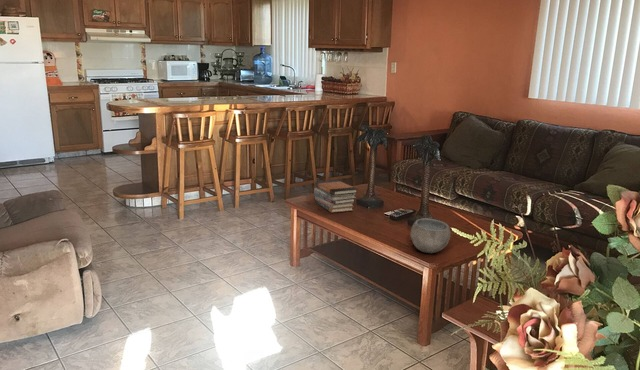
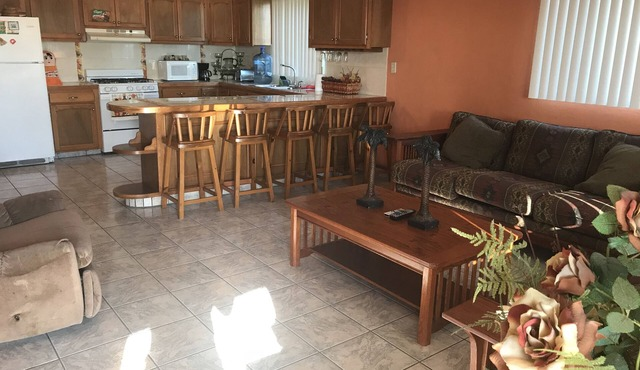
- bowl (429, 236)
- book stack (334, 195)
